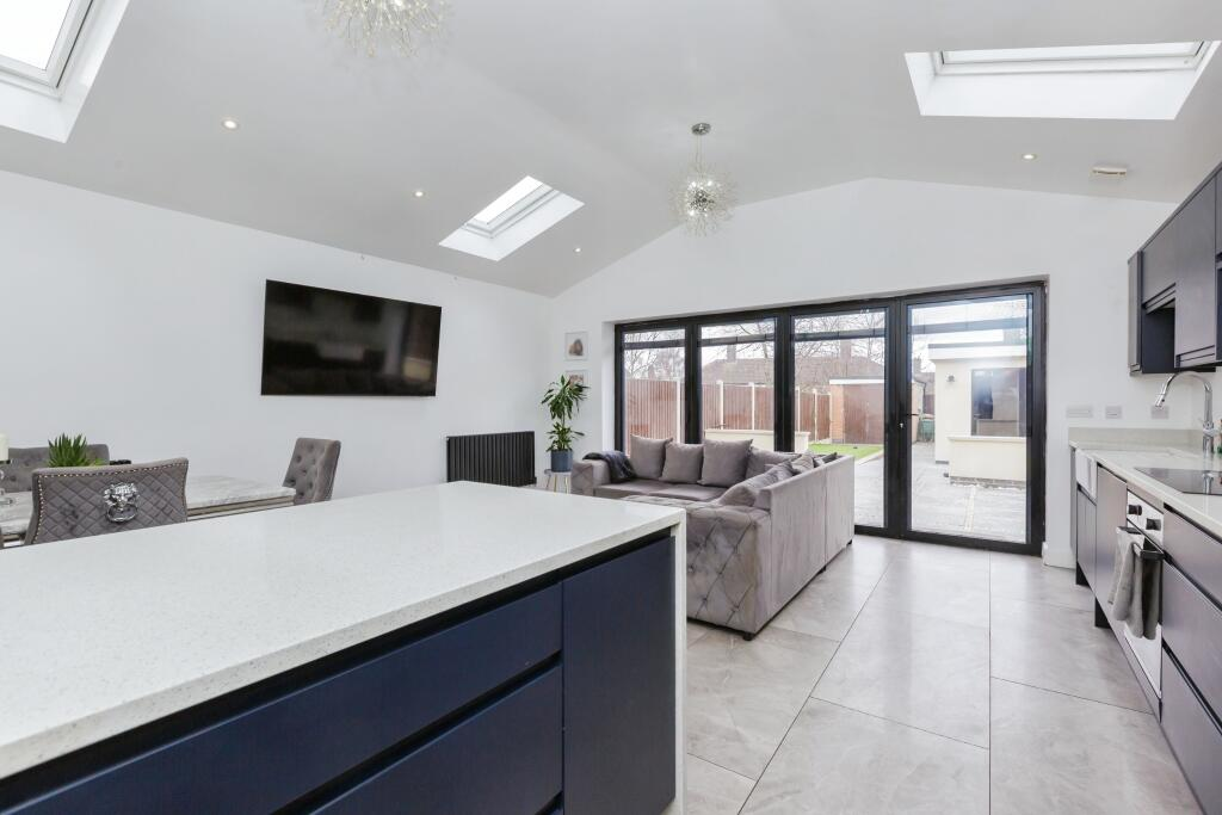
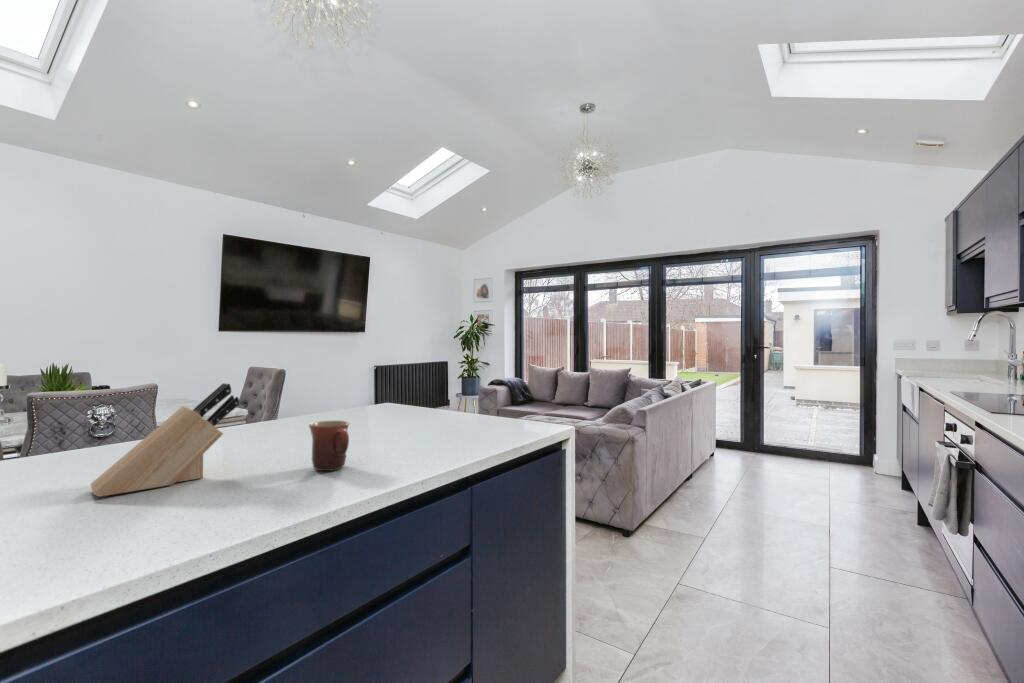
+ knife block (171, 432)
+ mug (332, 446)
